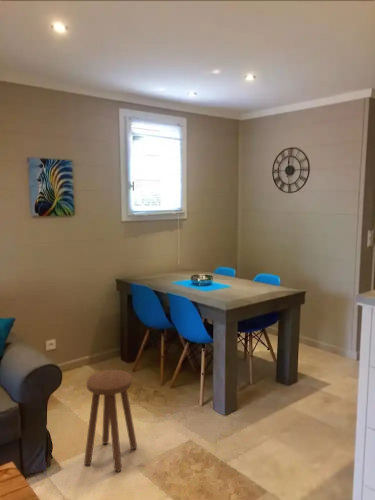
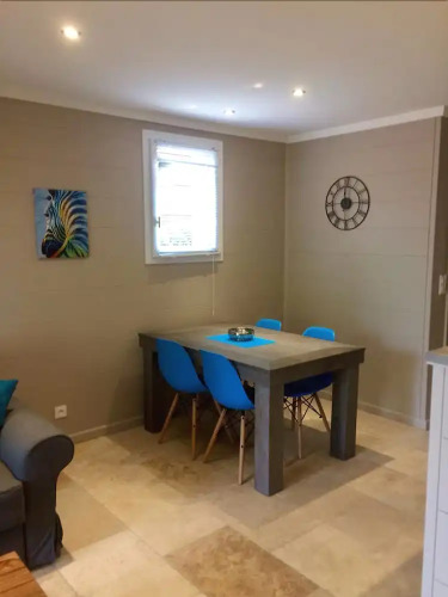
- stool (110, 418)
